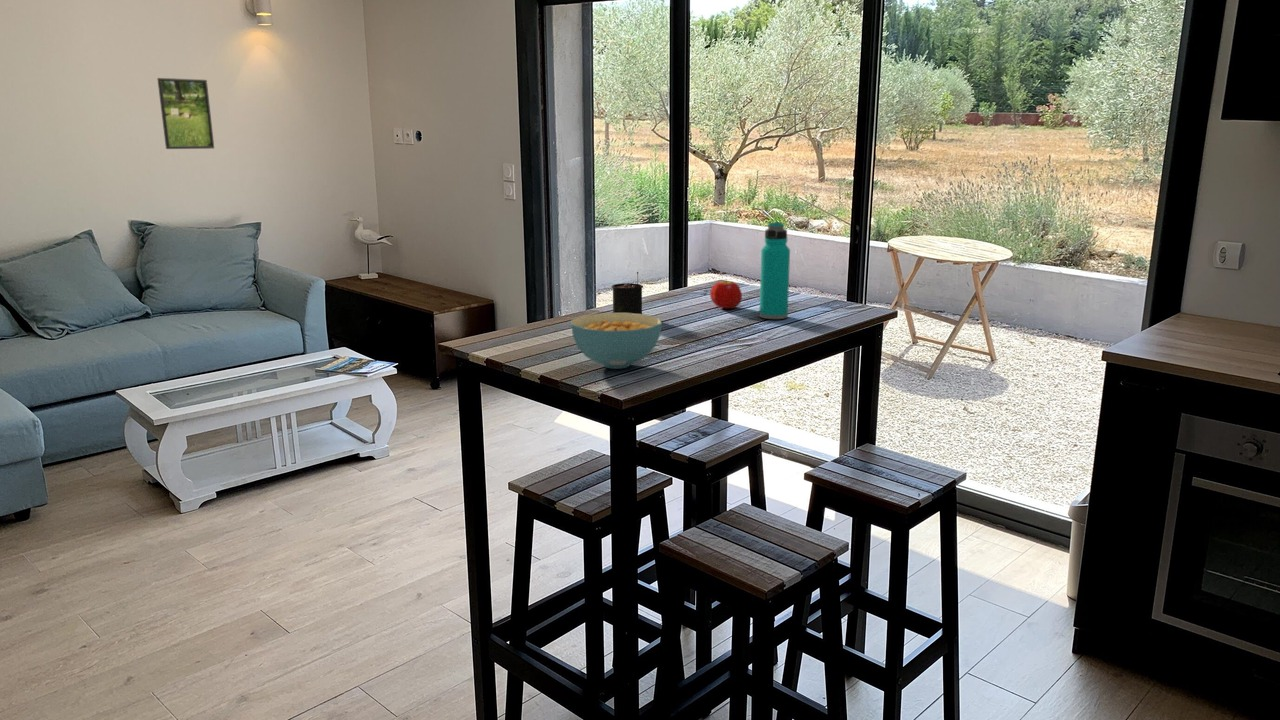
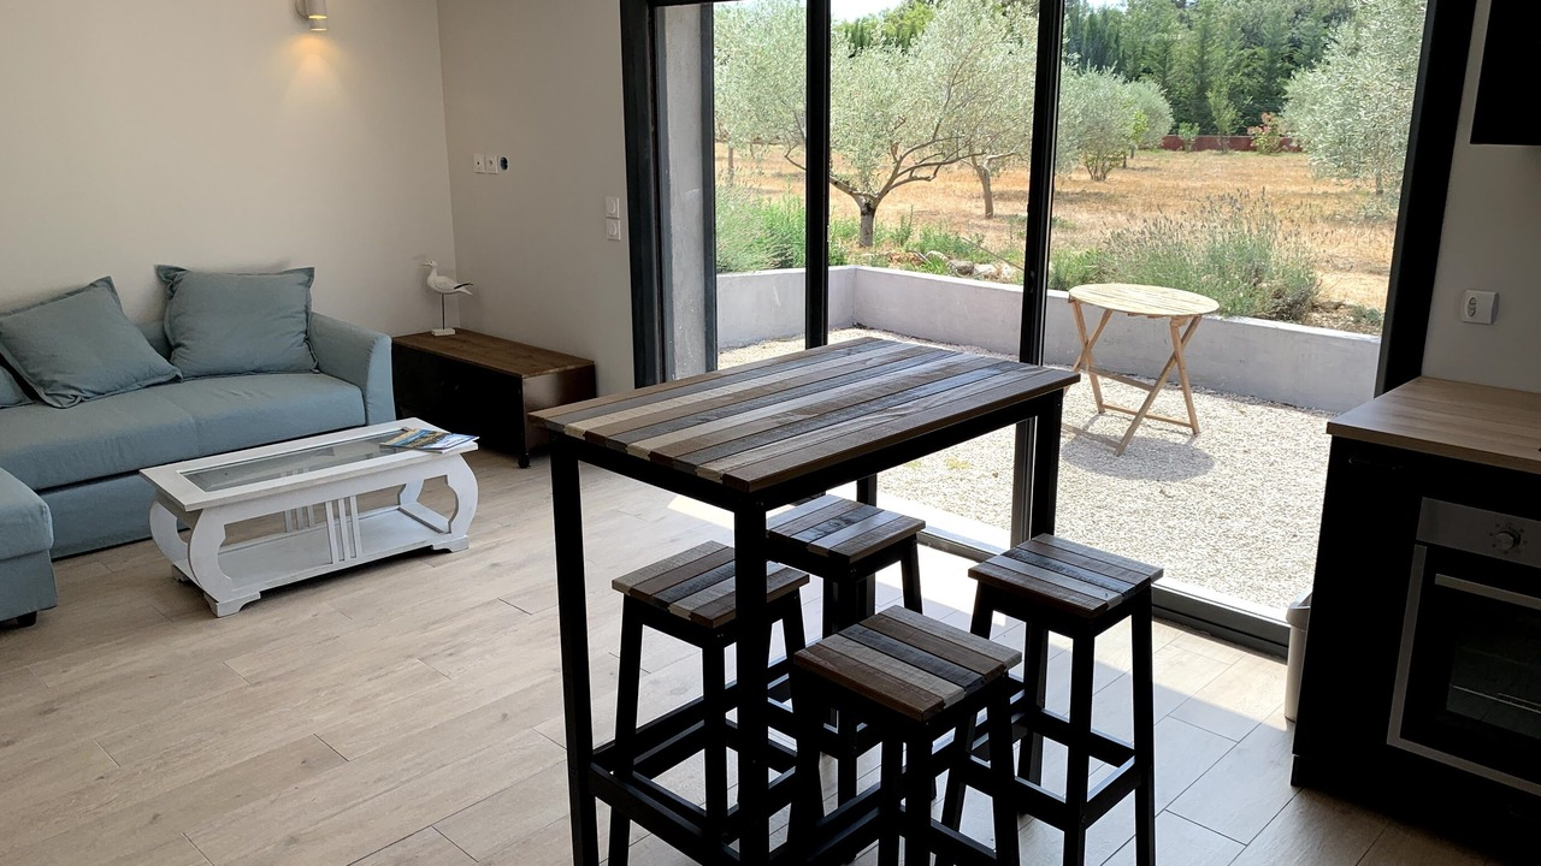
- water bottle (775, 269)
- cereal bowl (616, 343)
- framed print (186, 114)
- fruit (726, 293)
- candle (627, 293)
